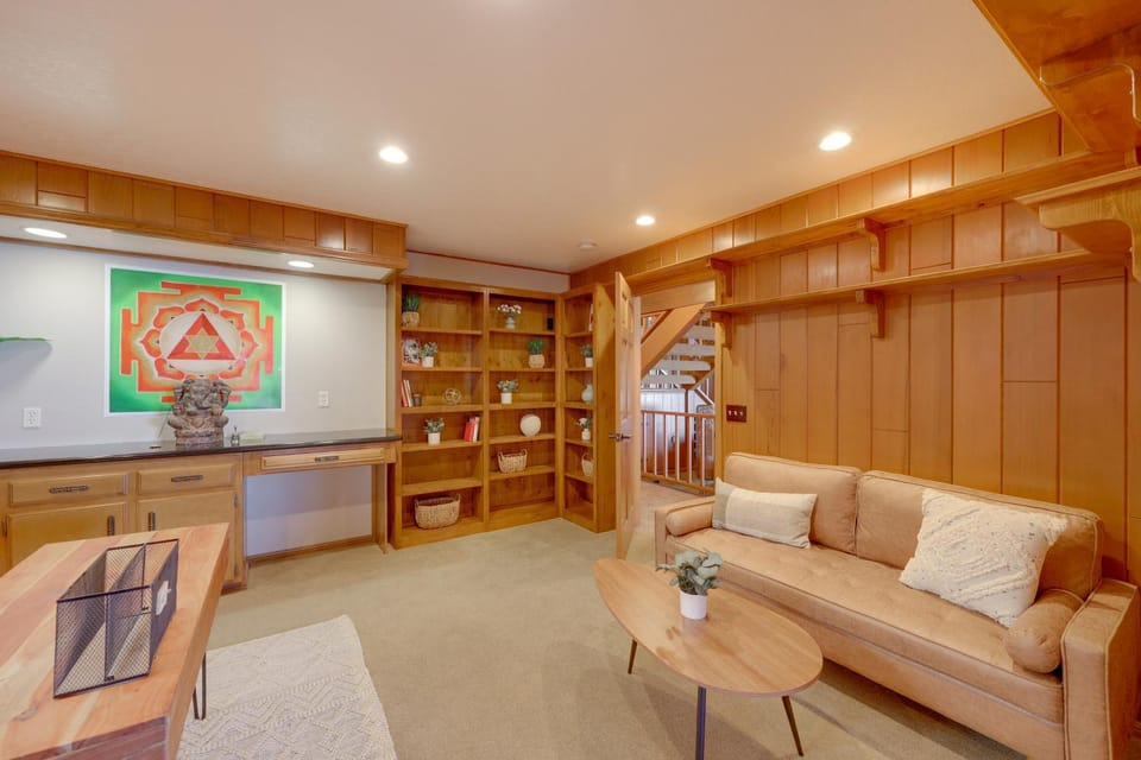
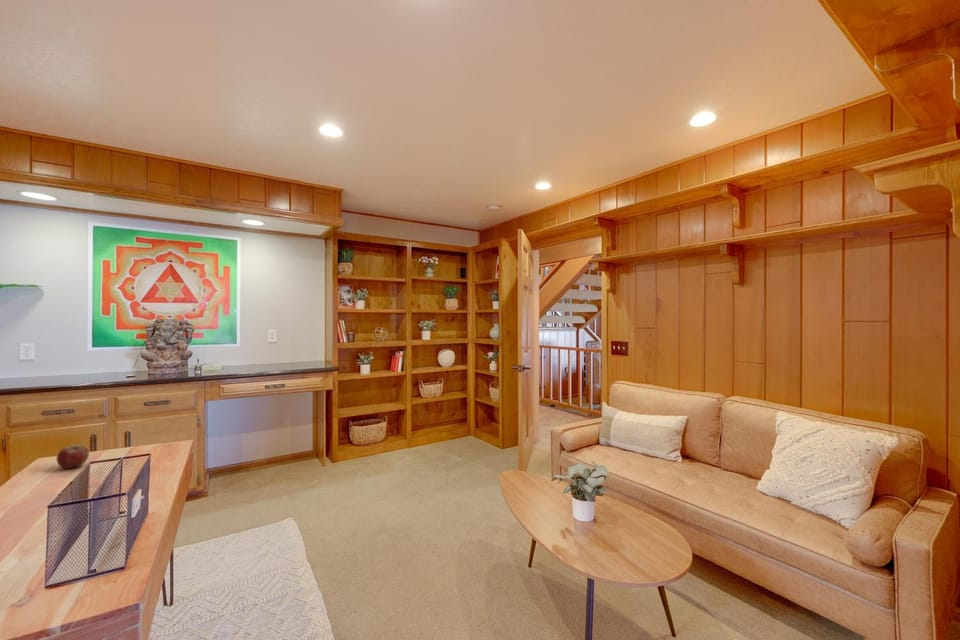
+ apple (73, 456)
